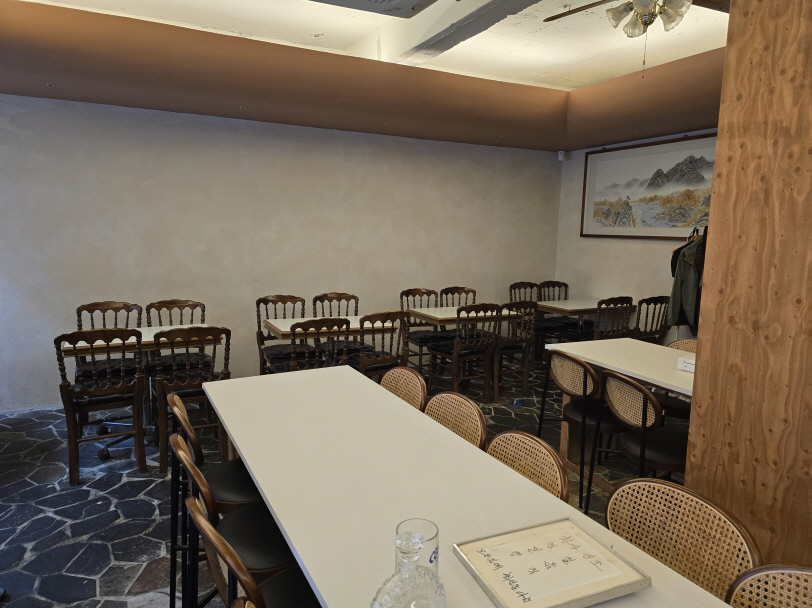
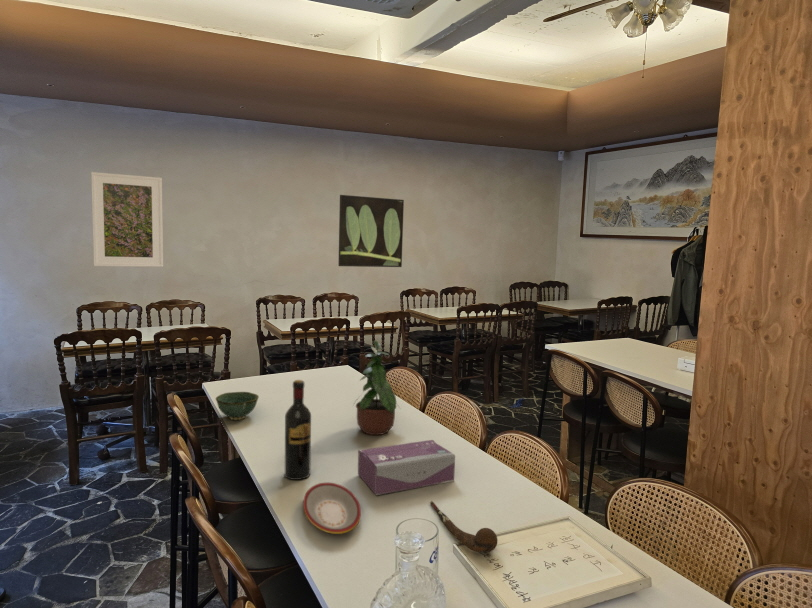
+ bowl (237, 407)
+ wine bottle (298, 428)
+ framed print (128, 221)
+ plate (331, 509)
+ potted plant (377, 385)
+ tissue box (405, 464)
+ spoon (452, 522)
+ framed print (371, 232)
